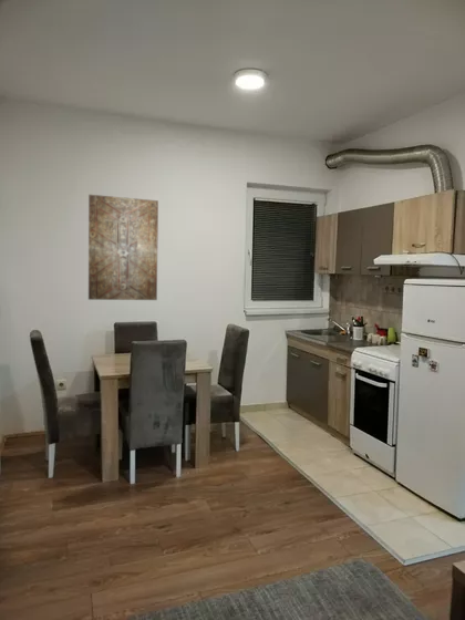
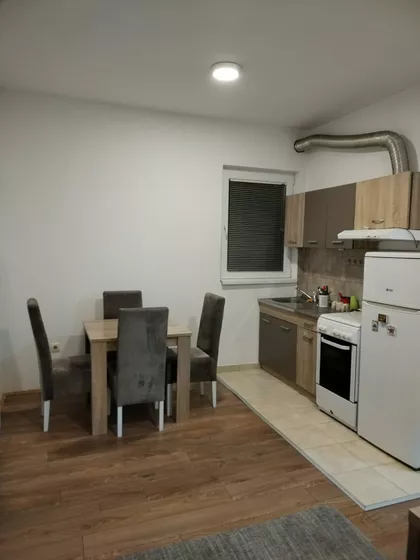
- wall art (123, 249)
